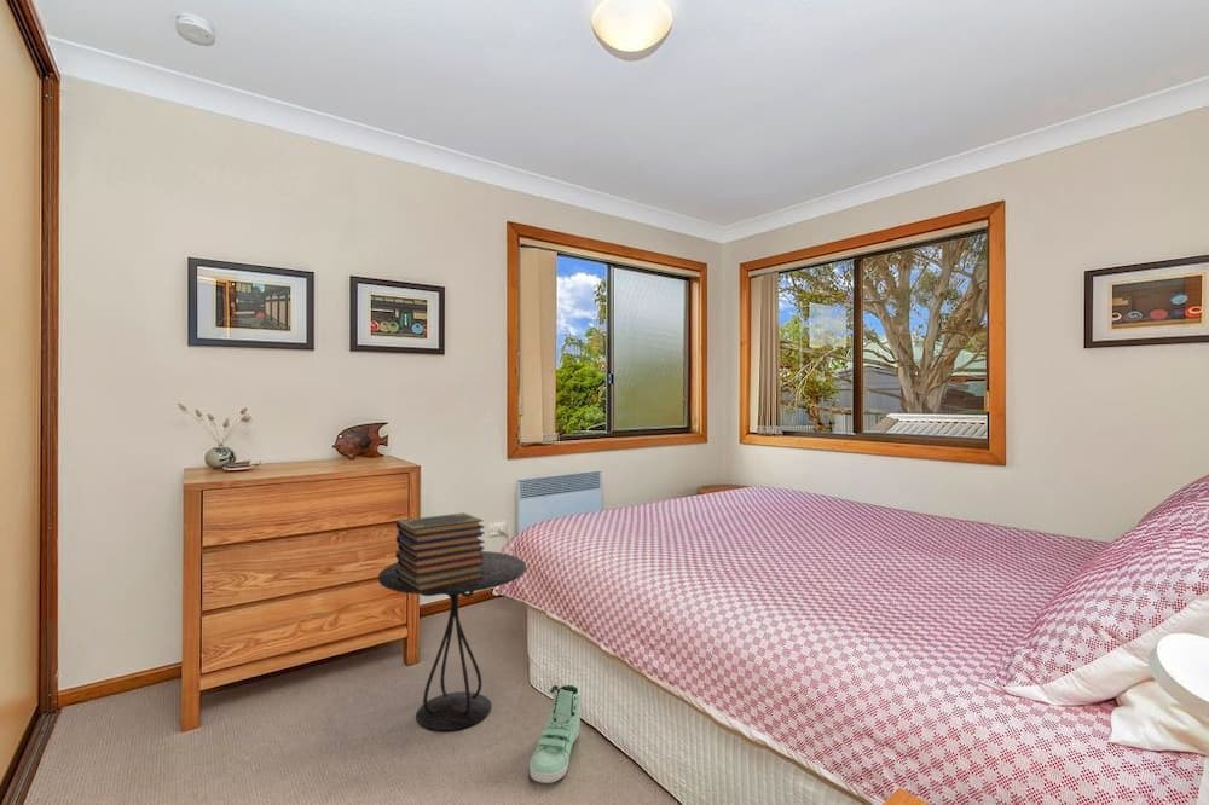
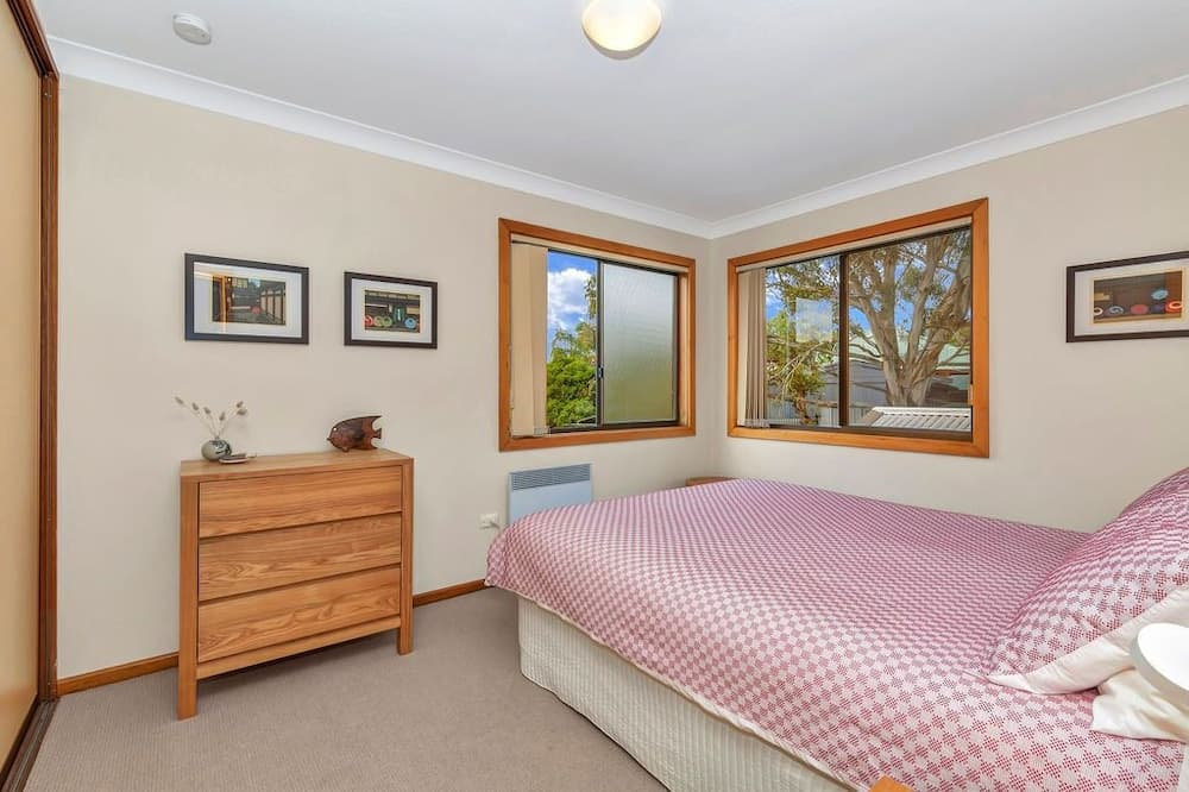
- sneaker (556, 726)
- side table (457, 637)
- book stack (440, 549)
